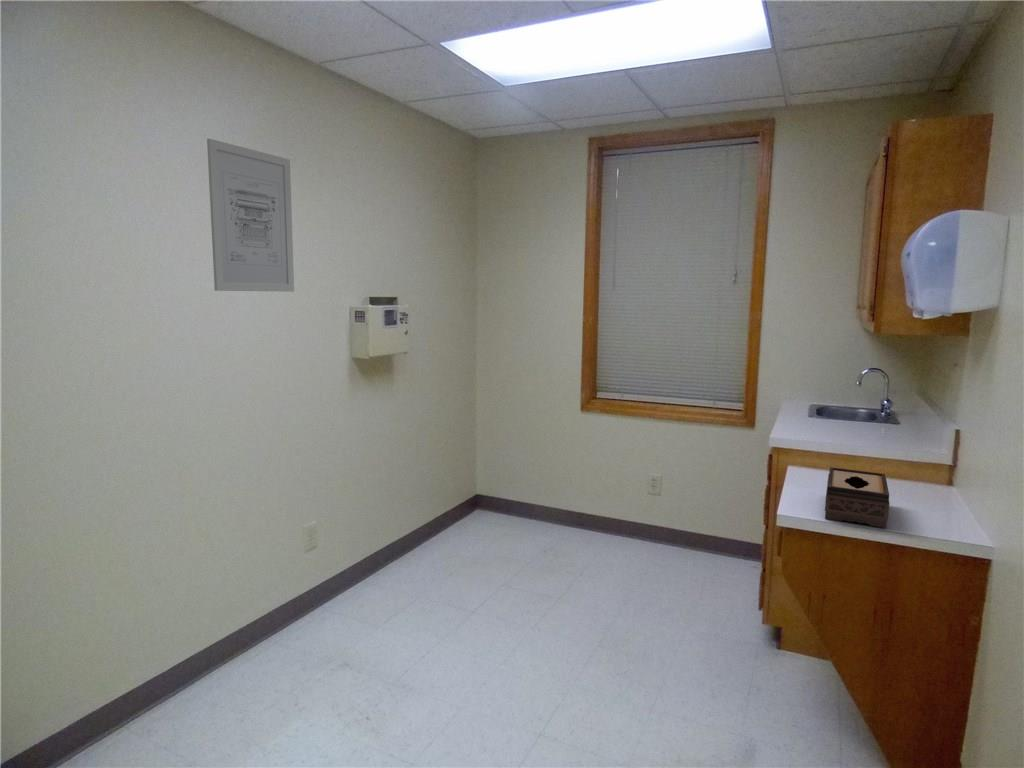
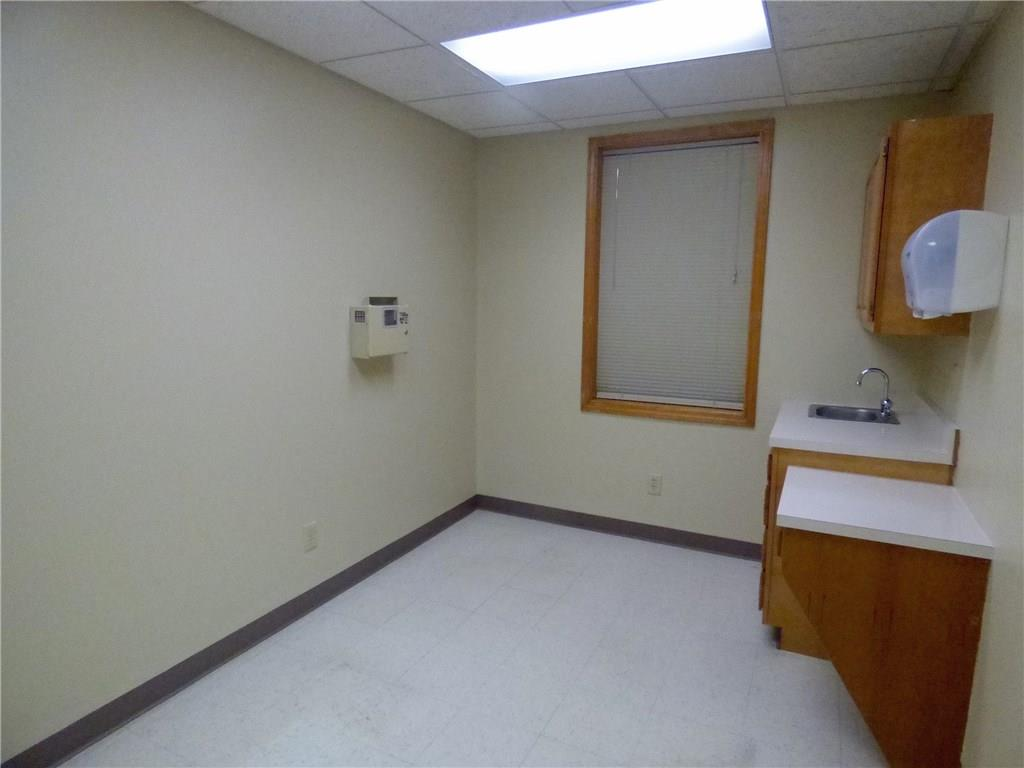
- tissue box (856, 495)
- wall art (254, 221)
